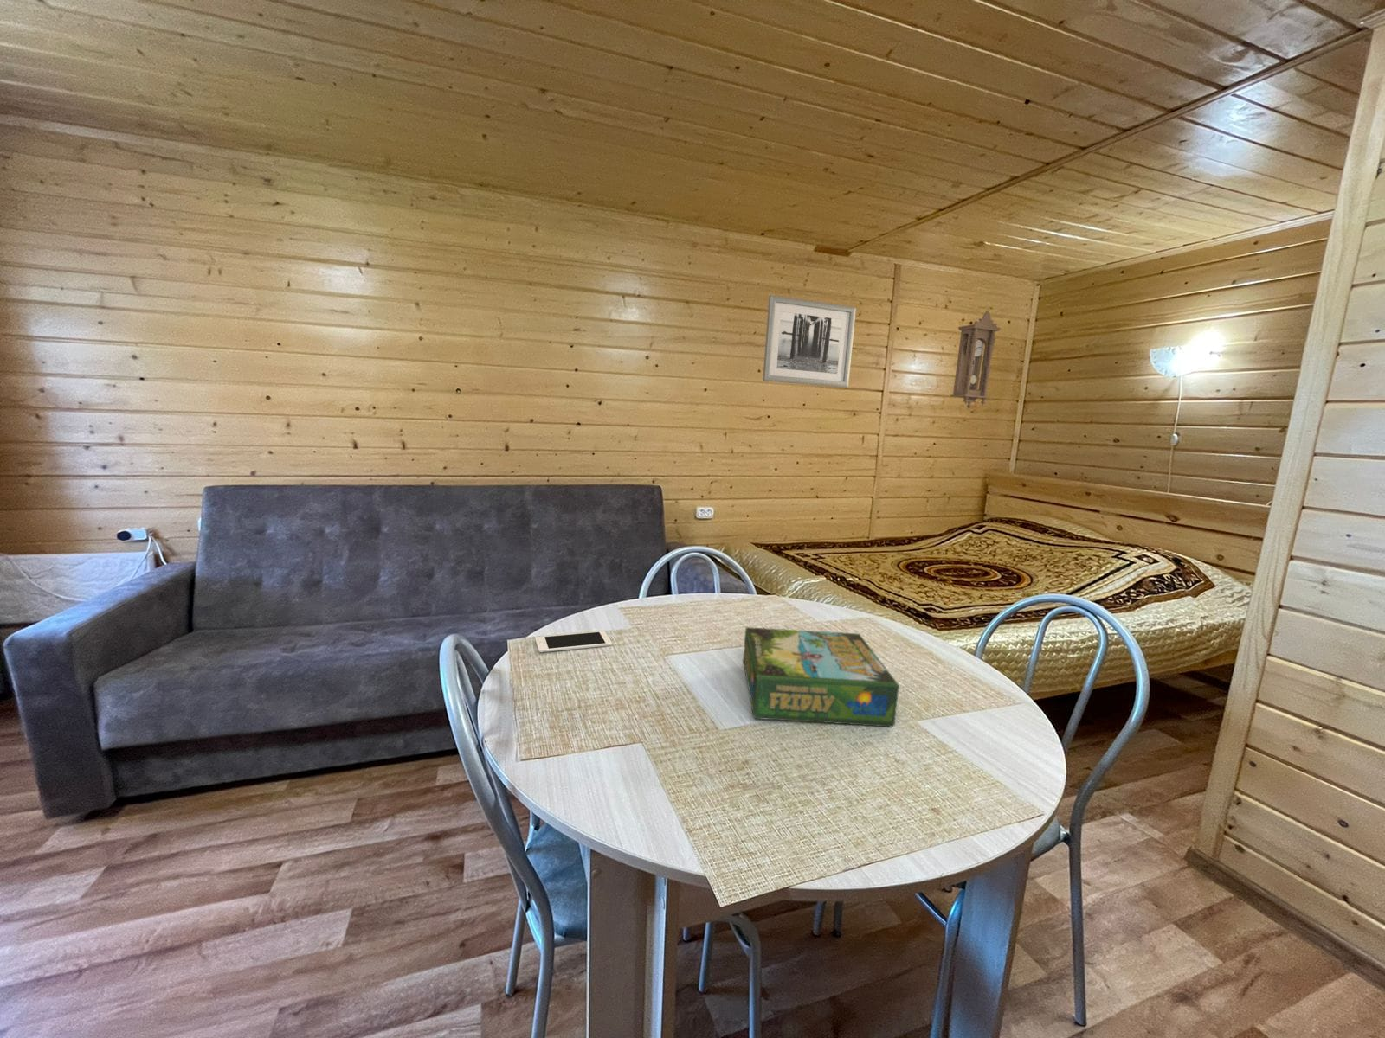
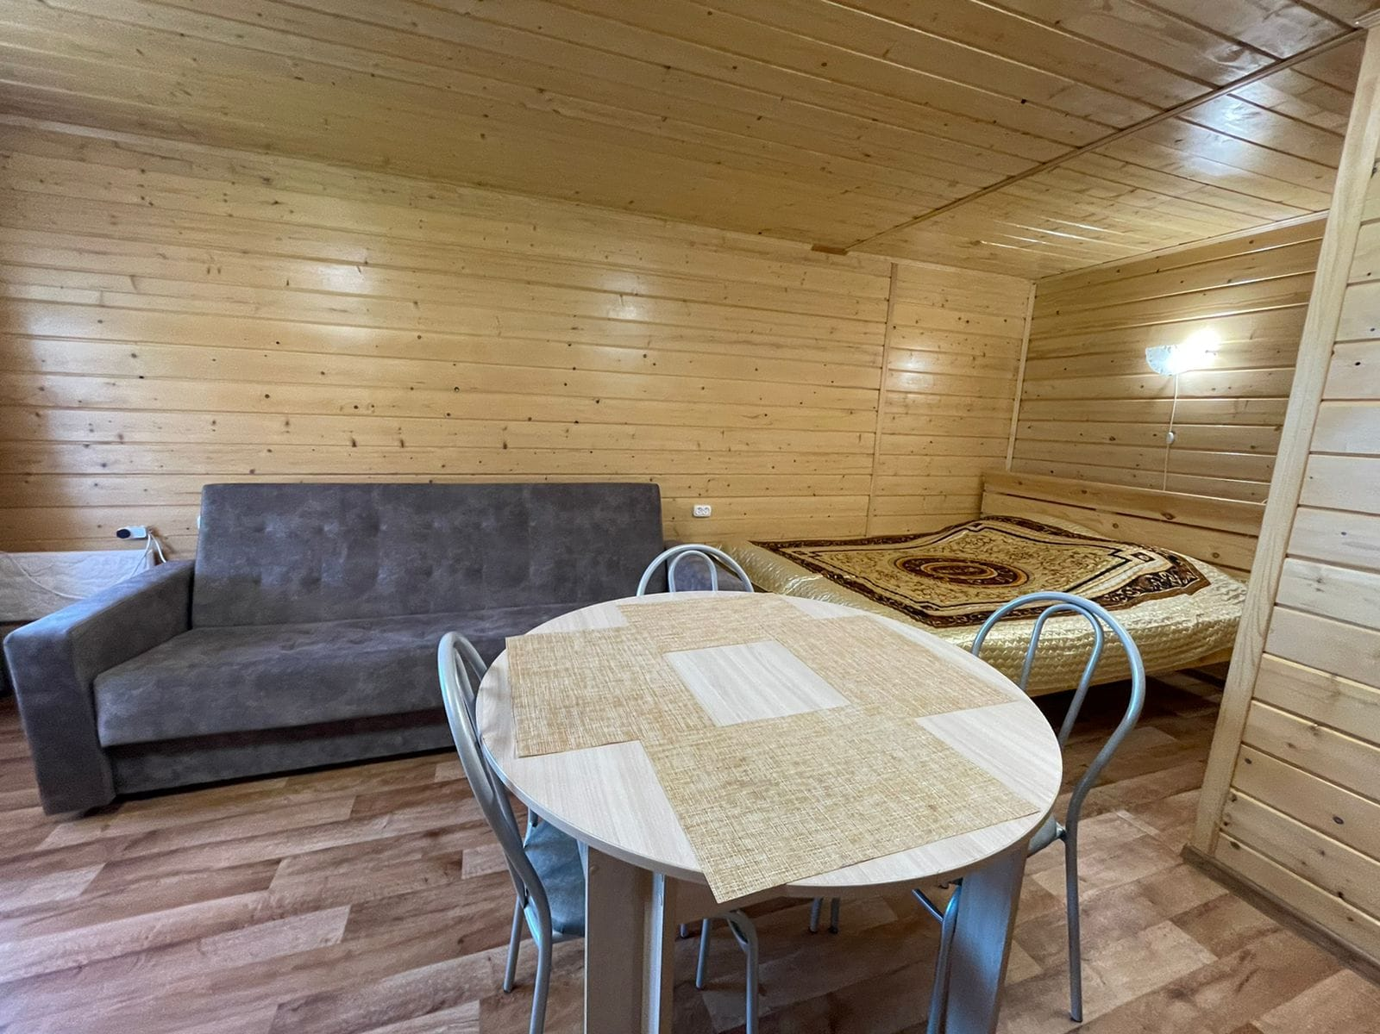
- wall art (809, 343)
- board game (812, 672)
- pendulum clock (975, 361)
- cell phone (573, 641)
